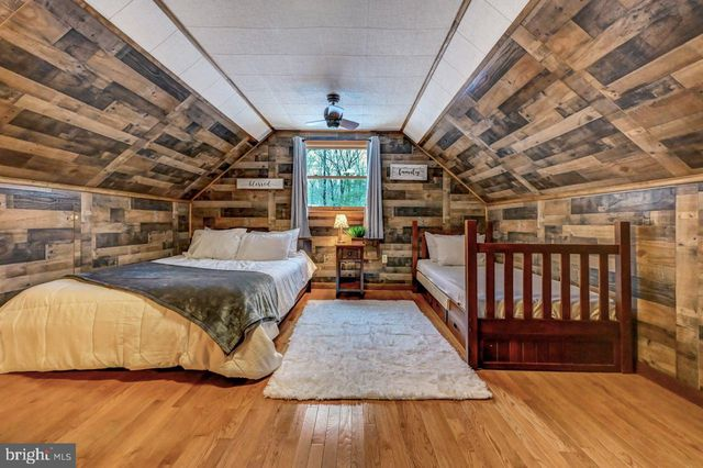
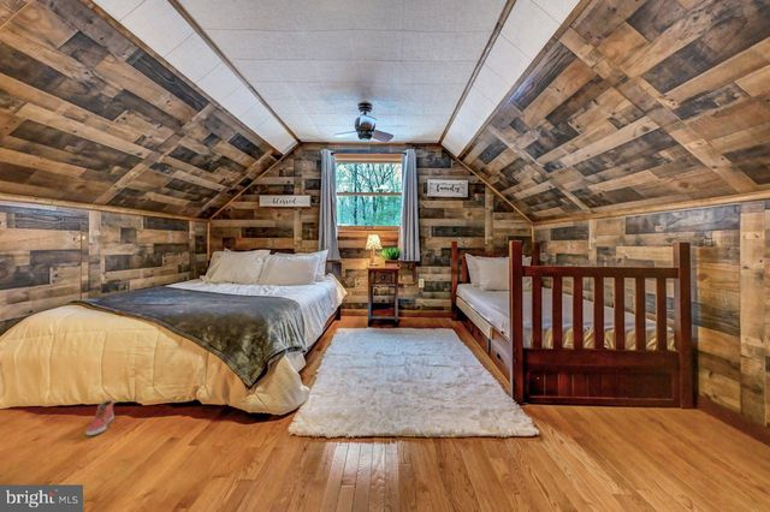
+ shoe (100, 416)
